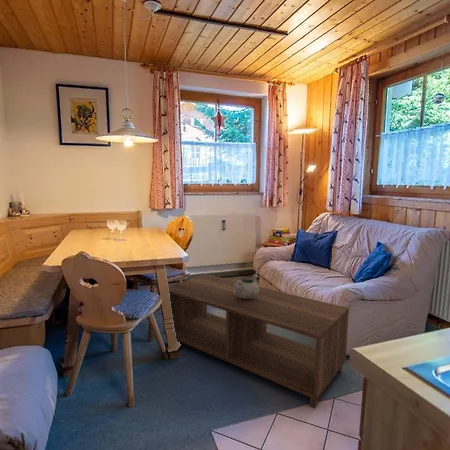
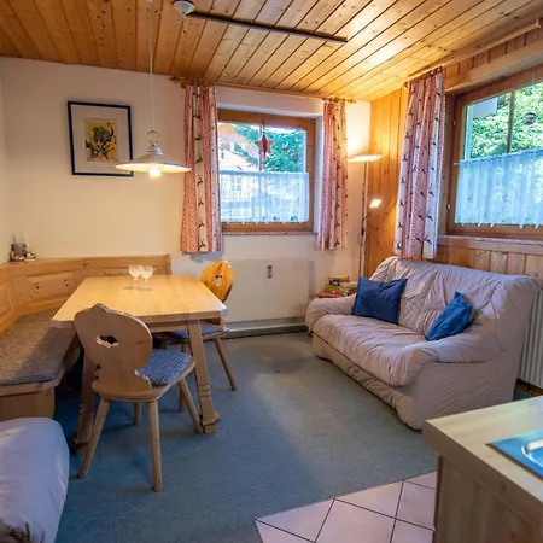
- coffee table (247, 326)
- decorative bowl (246, 286)
